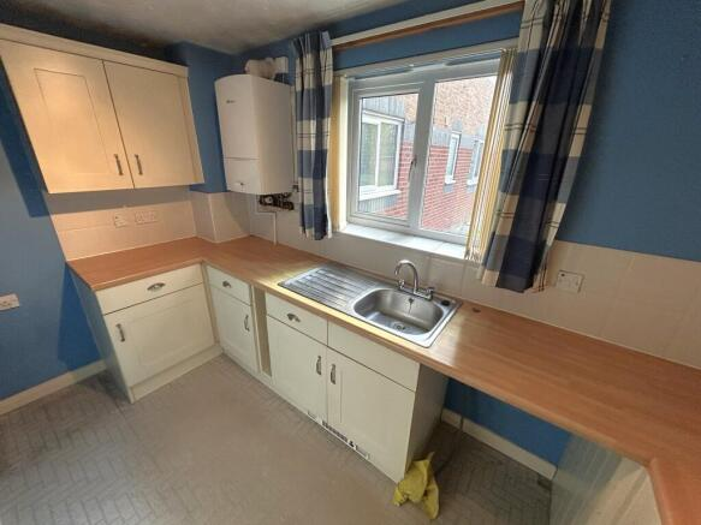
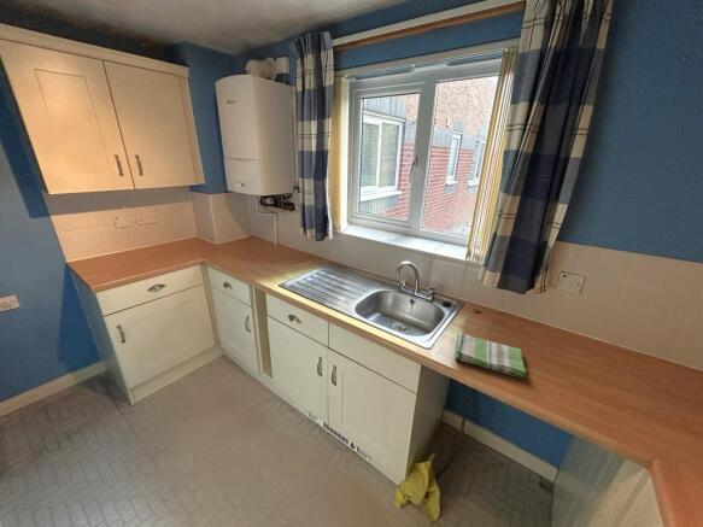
+ dish towel (488, 351)
